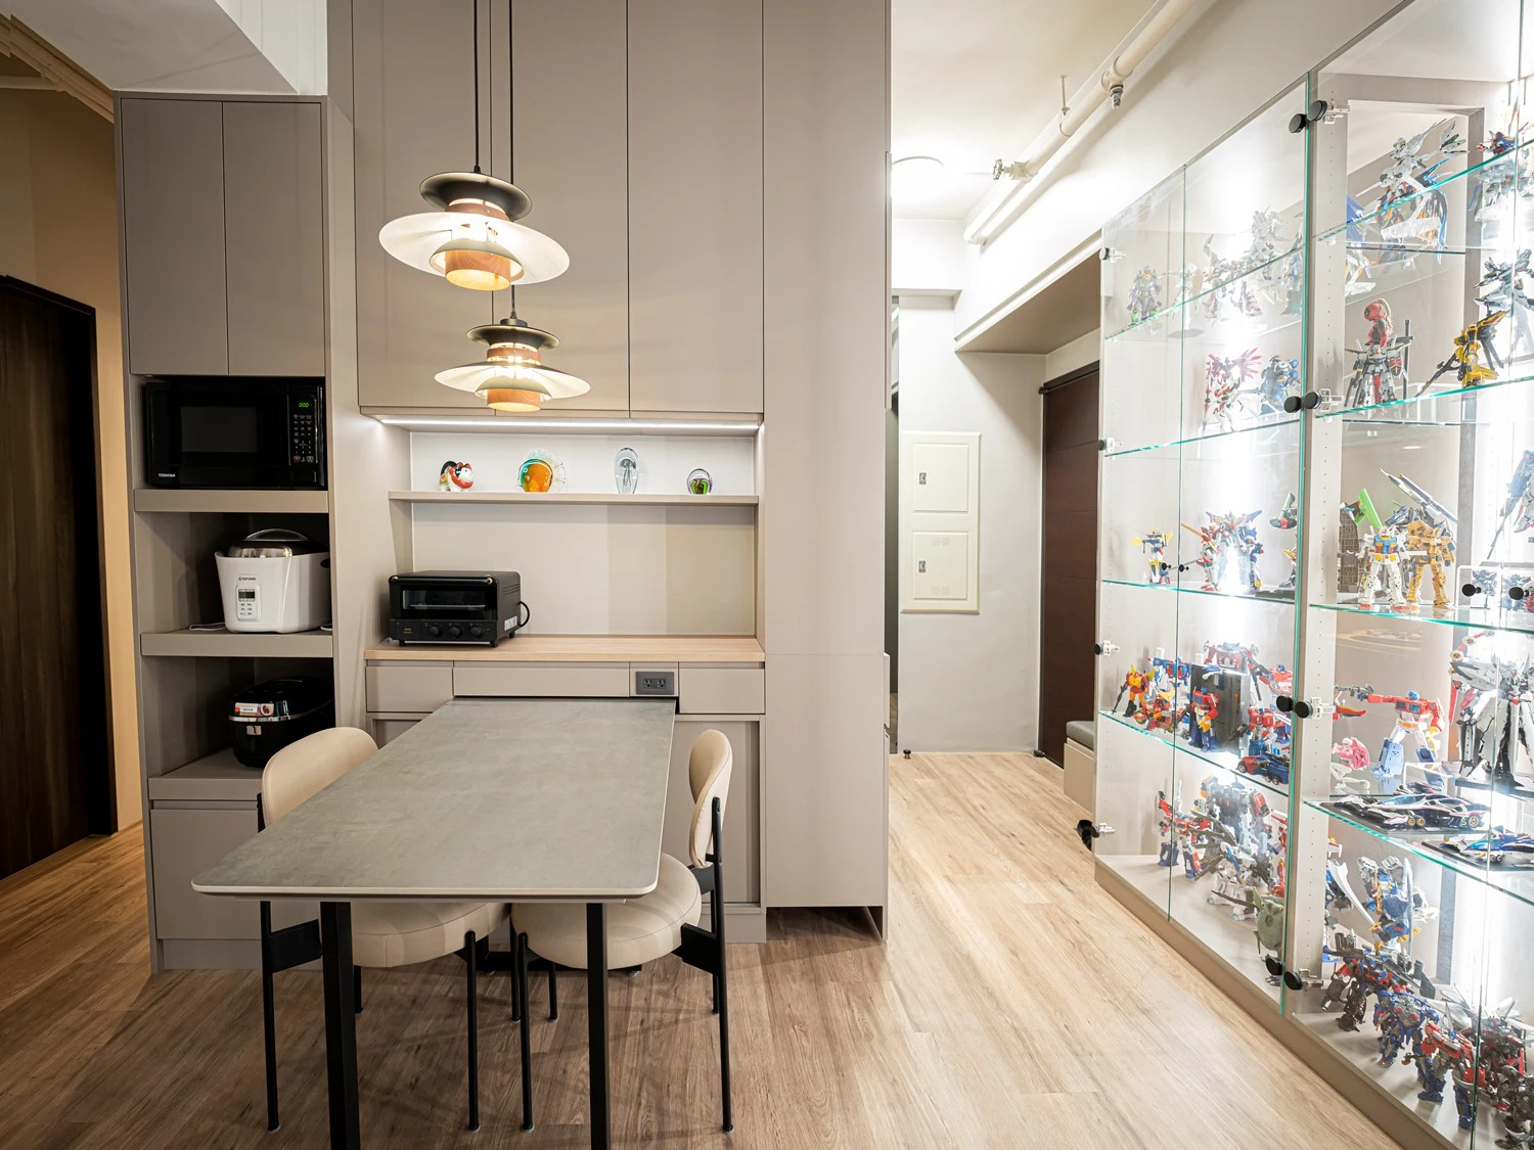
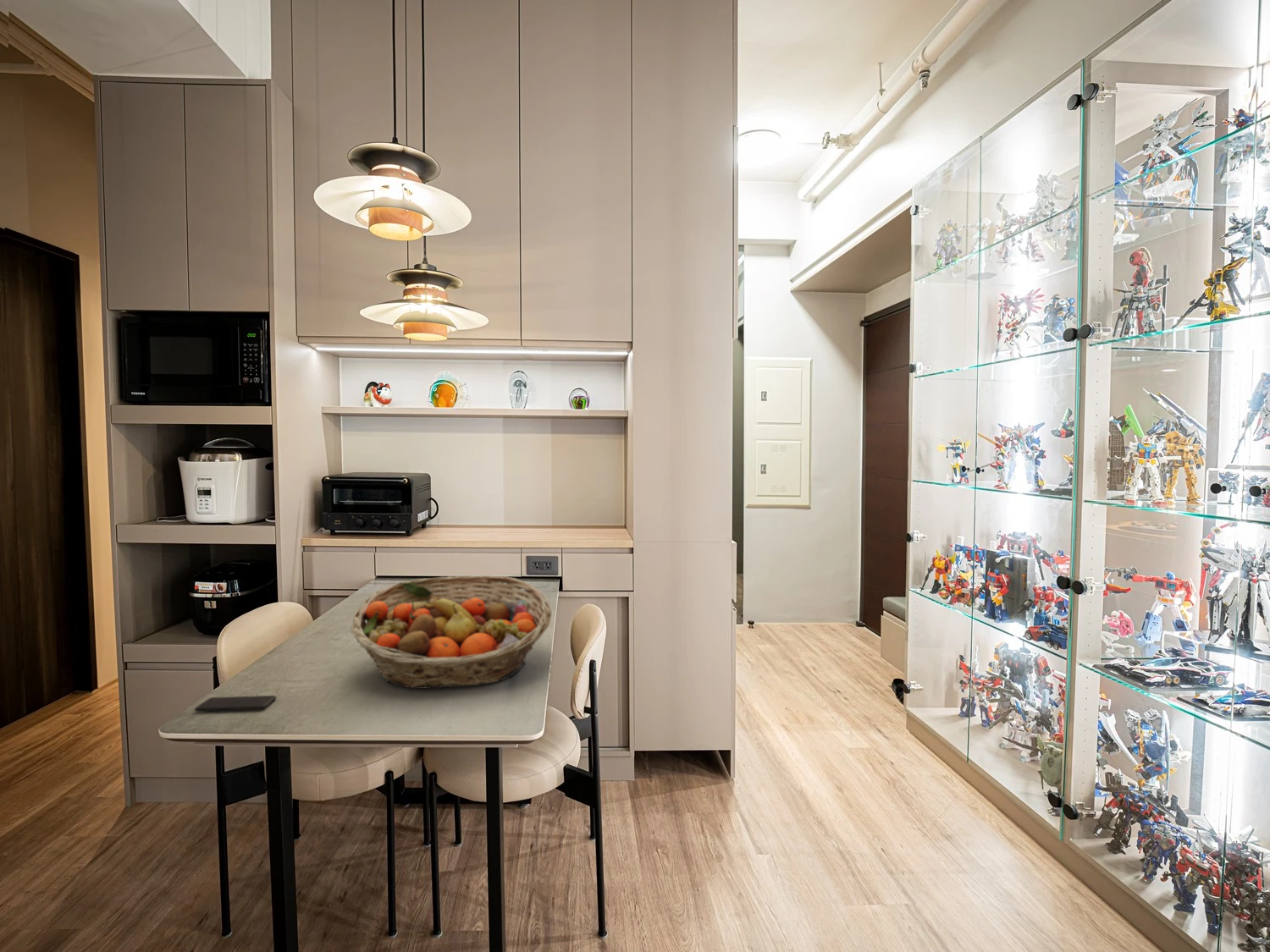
+ fruit basket (454, 628)
+ smartphone (236, 703)
